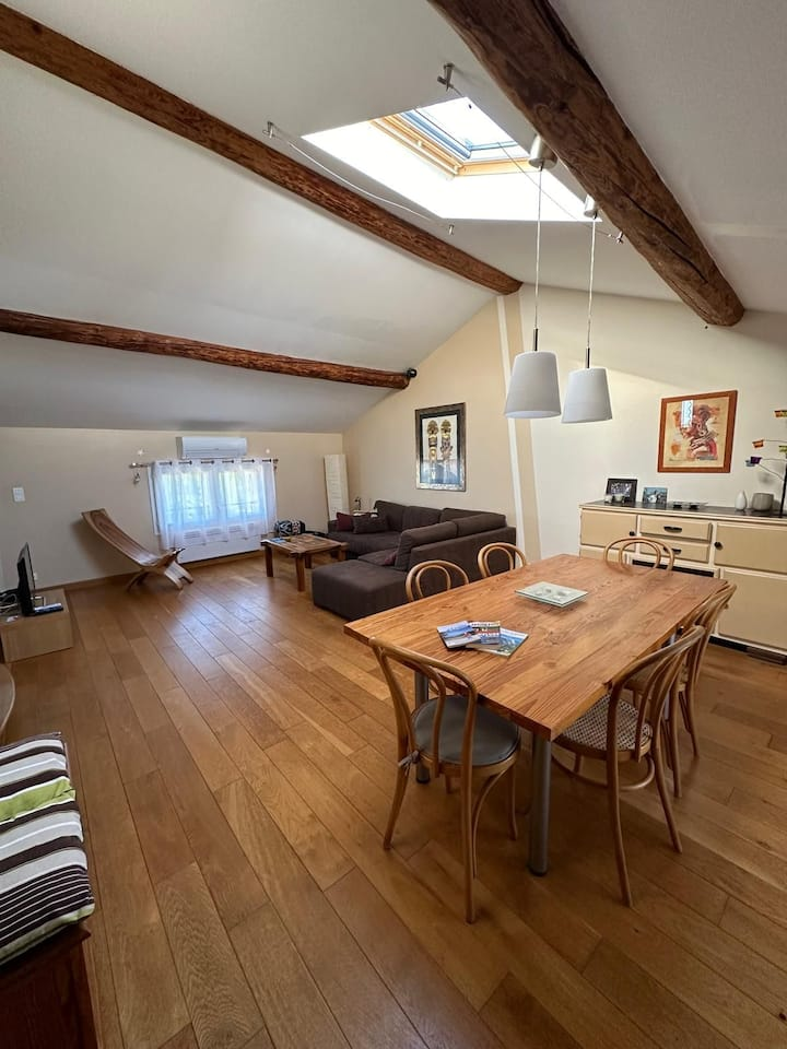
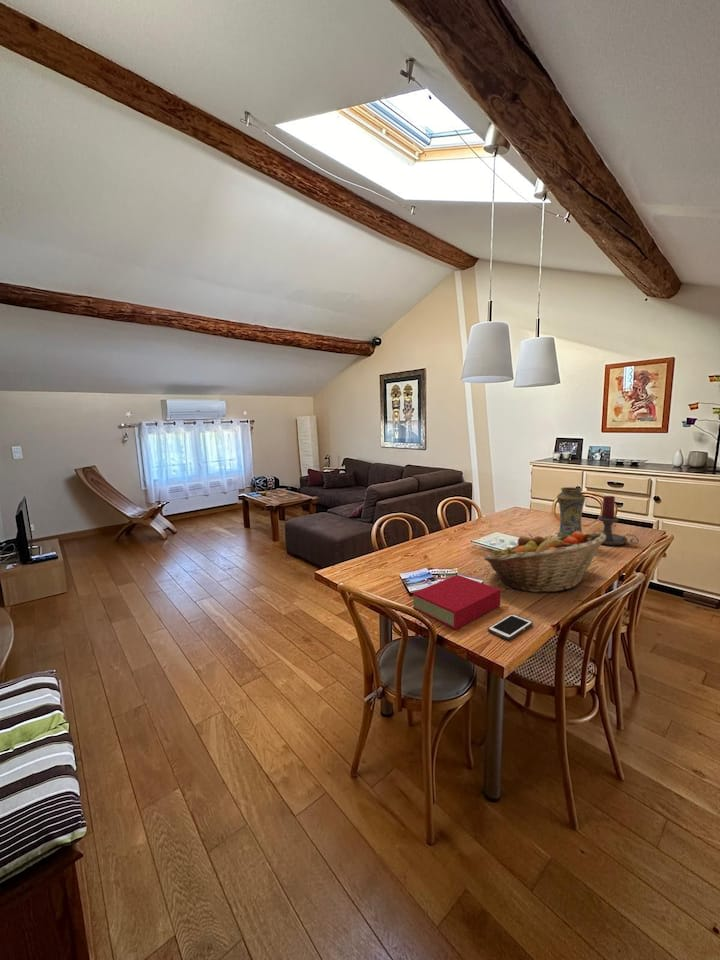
+ book (456, 599)
+ candle holder (613, 519)
+ vase (570, 517)
+ fruit basket (544, 555)
+ cell phone (510, 626)
